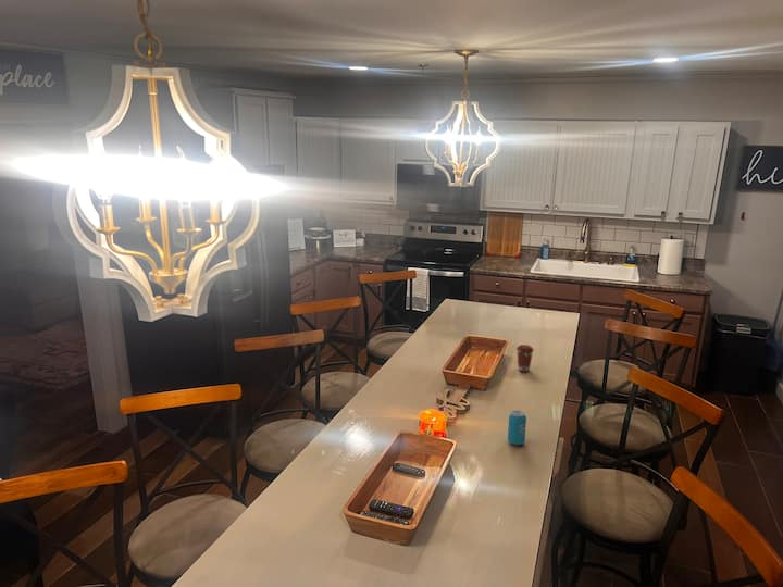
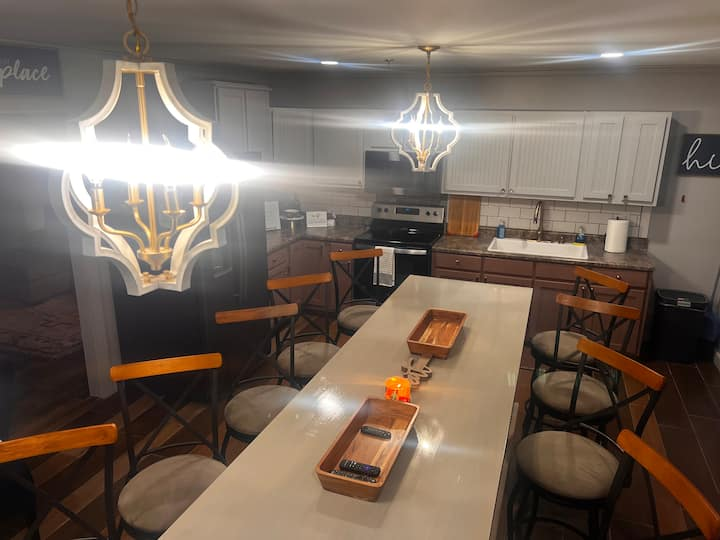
- beverage can (517, 427)
- coffee cup (524, 358)
